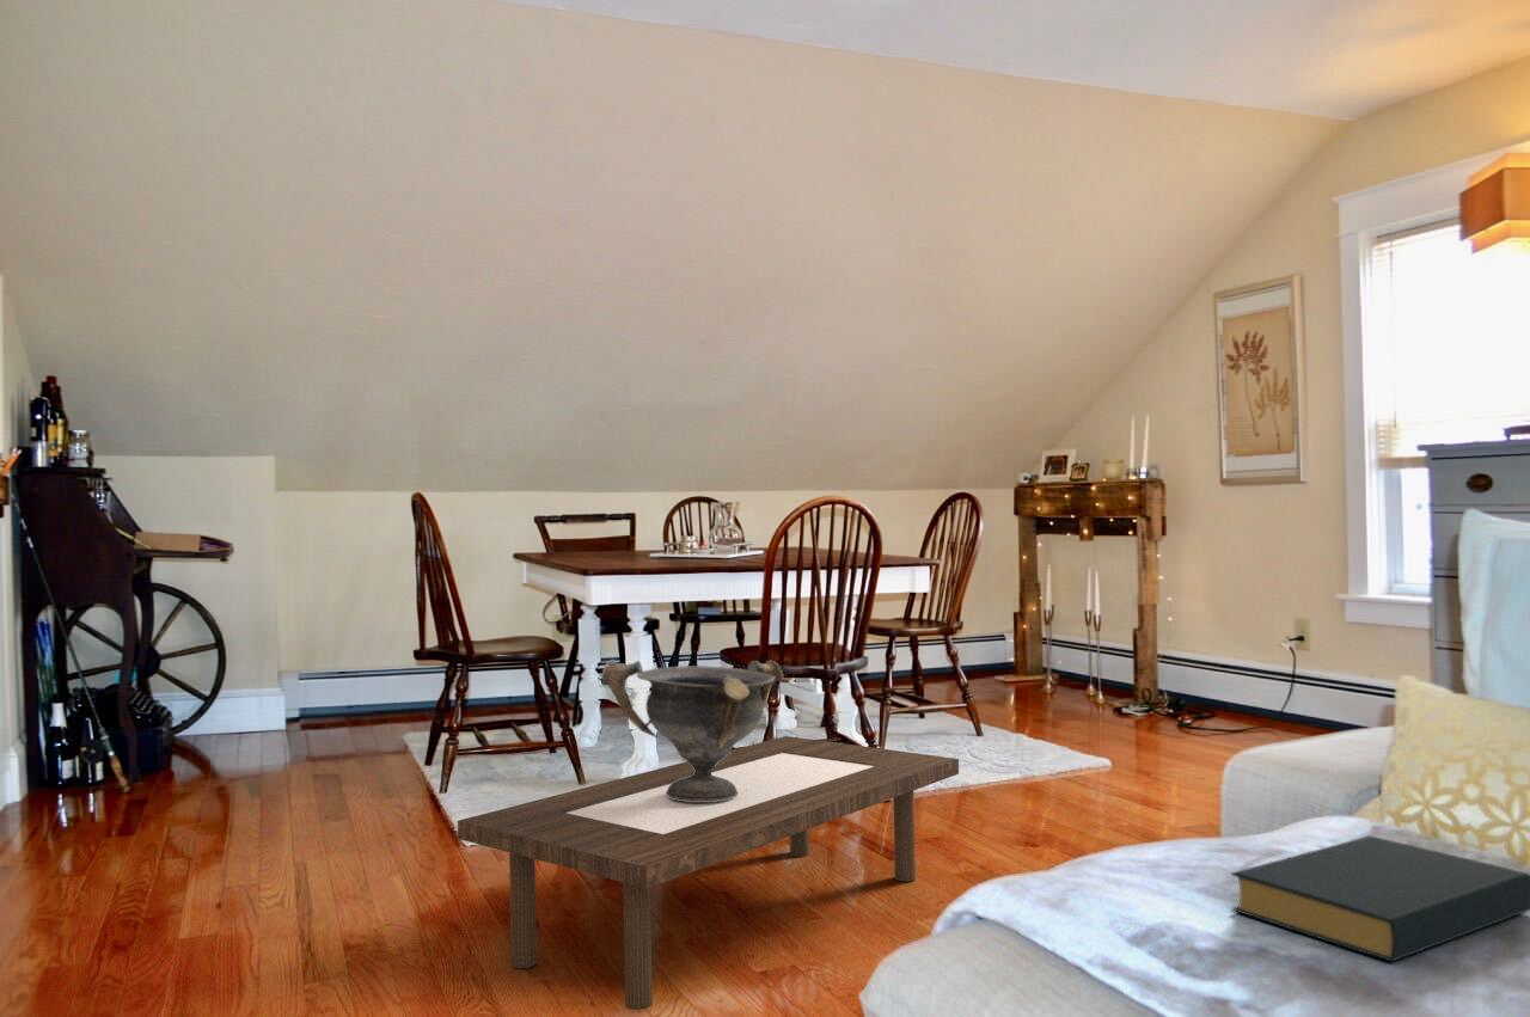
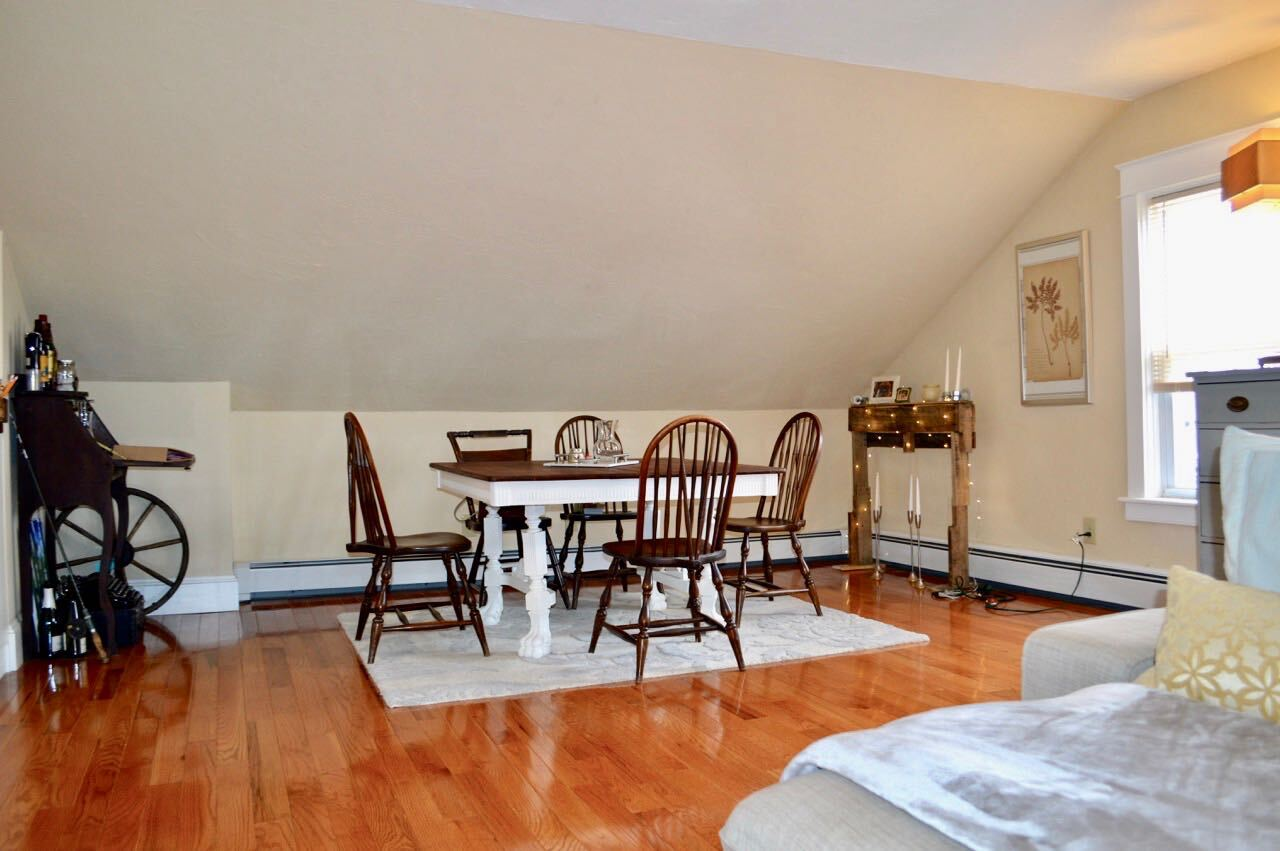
- decorative bowl (696, 724)
- hardback book (1381, 892)
- coffee table (733, 851)
